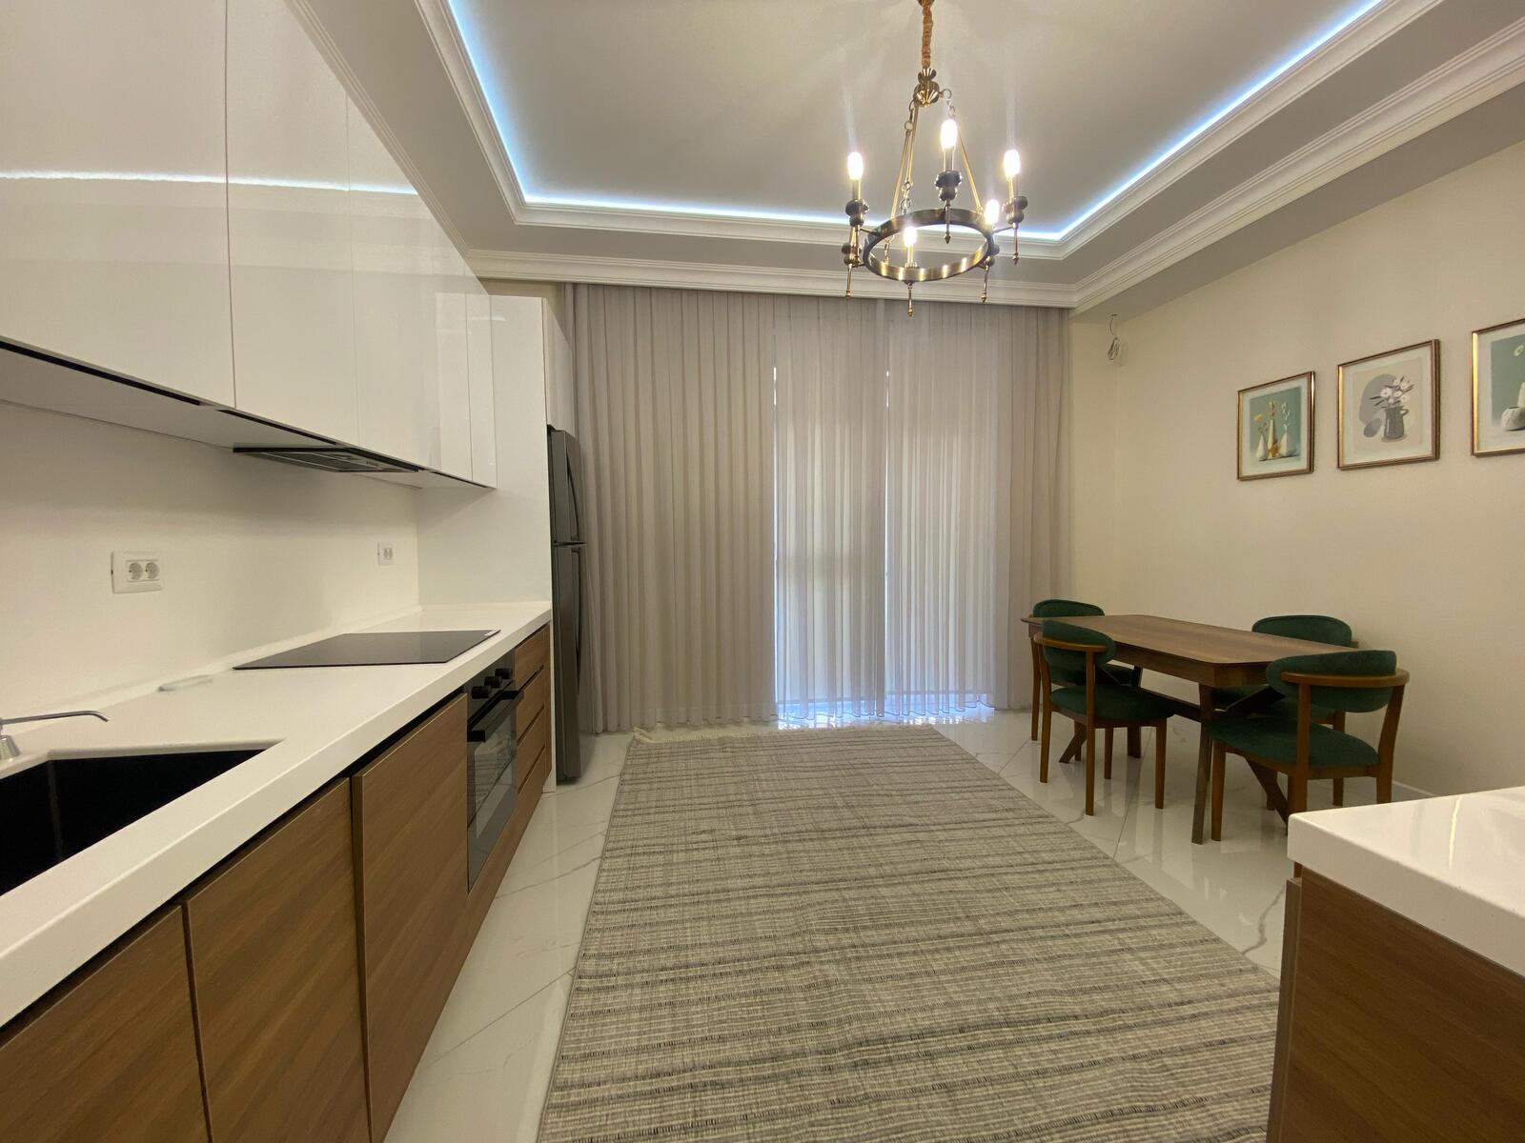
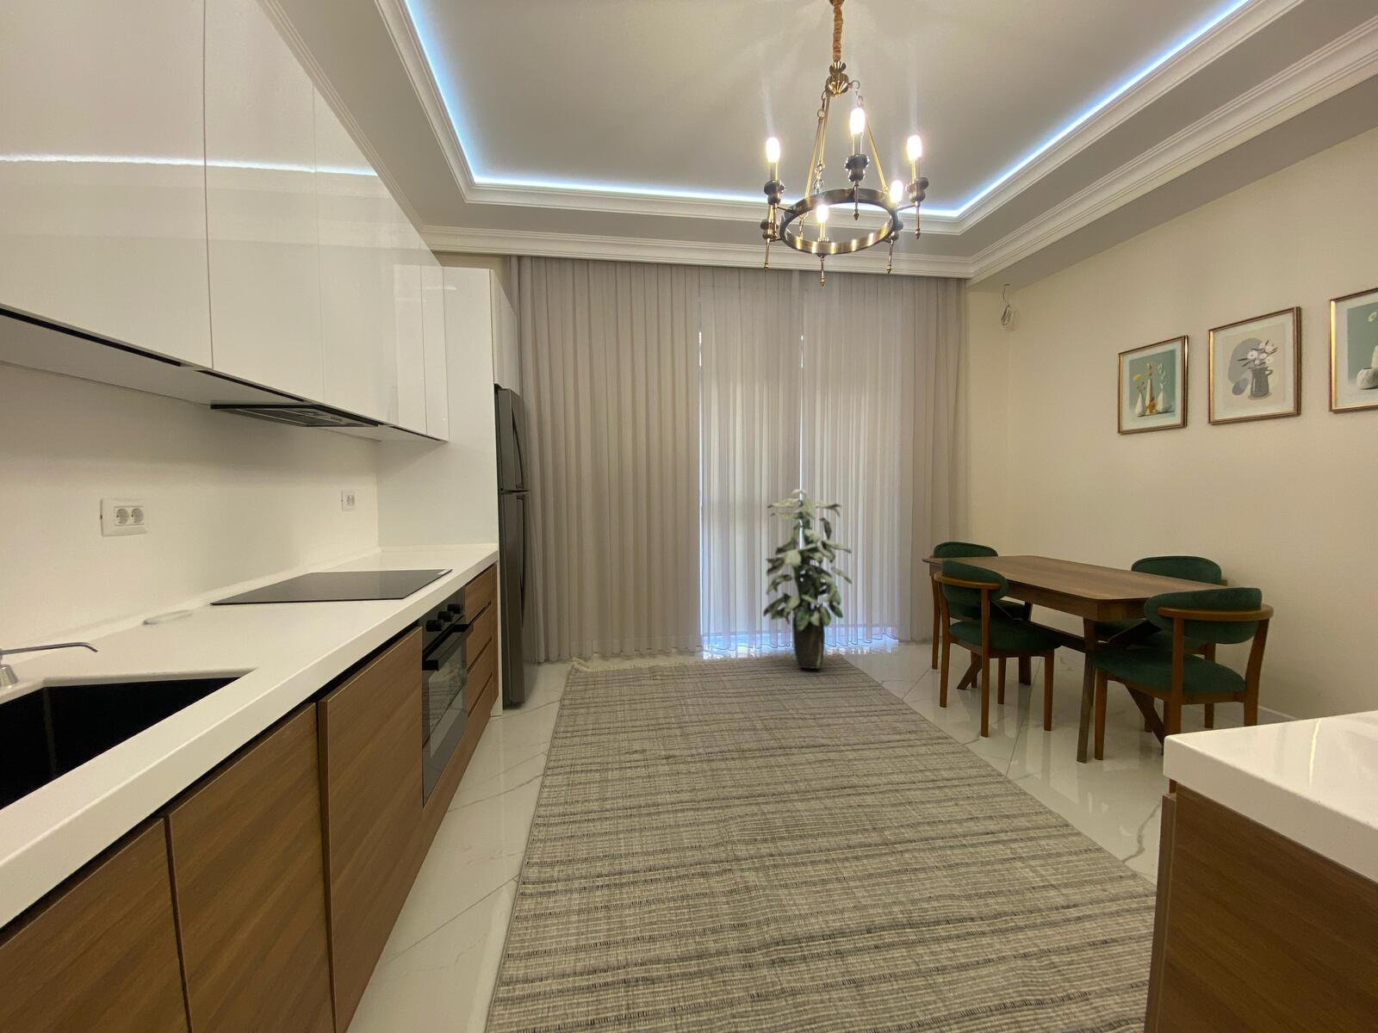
+ indoor plant (804, 577)
